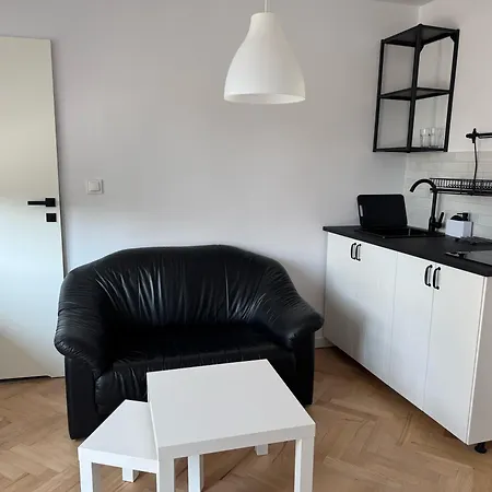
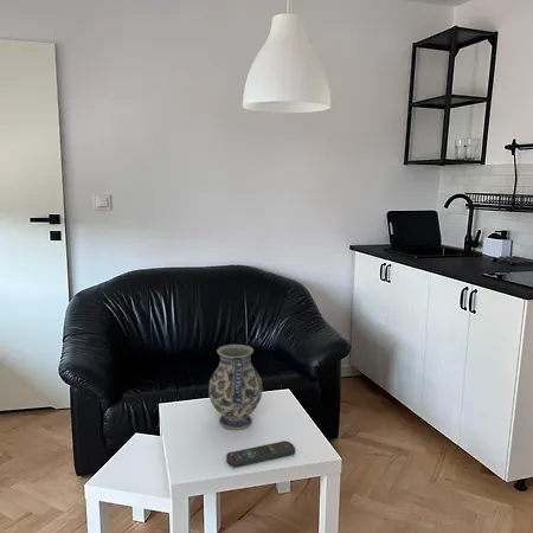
+ remote control (261, 452)
+ ewer (233, 385)
